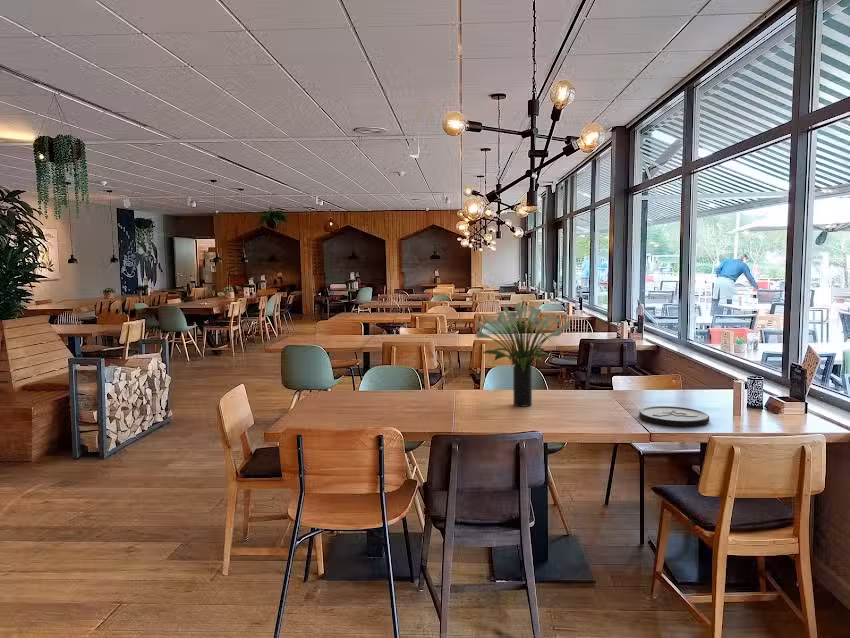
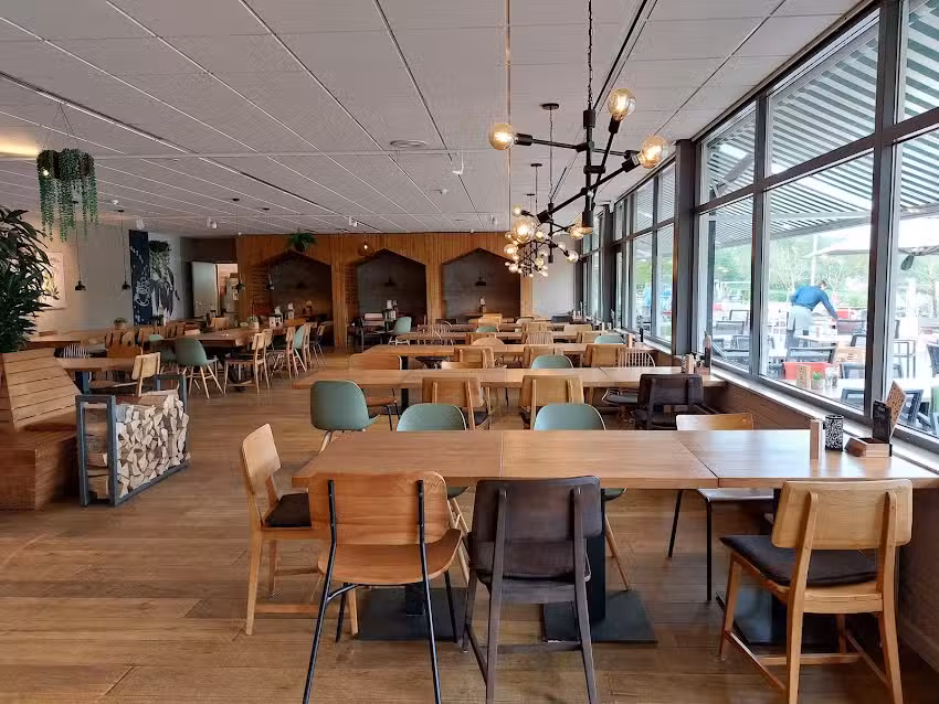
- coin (673, 415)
- potted plant (520, 353)
